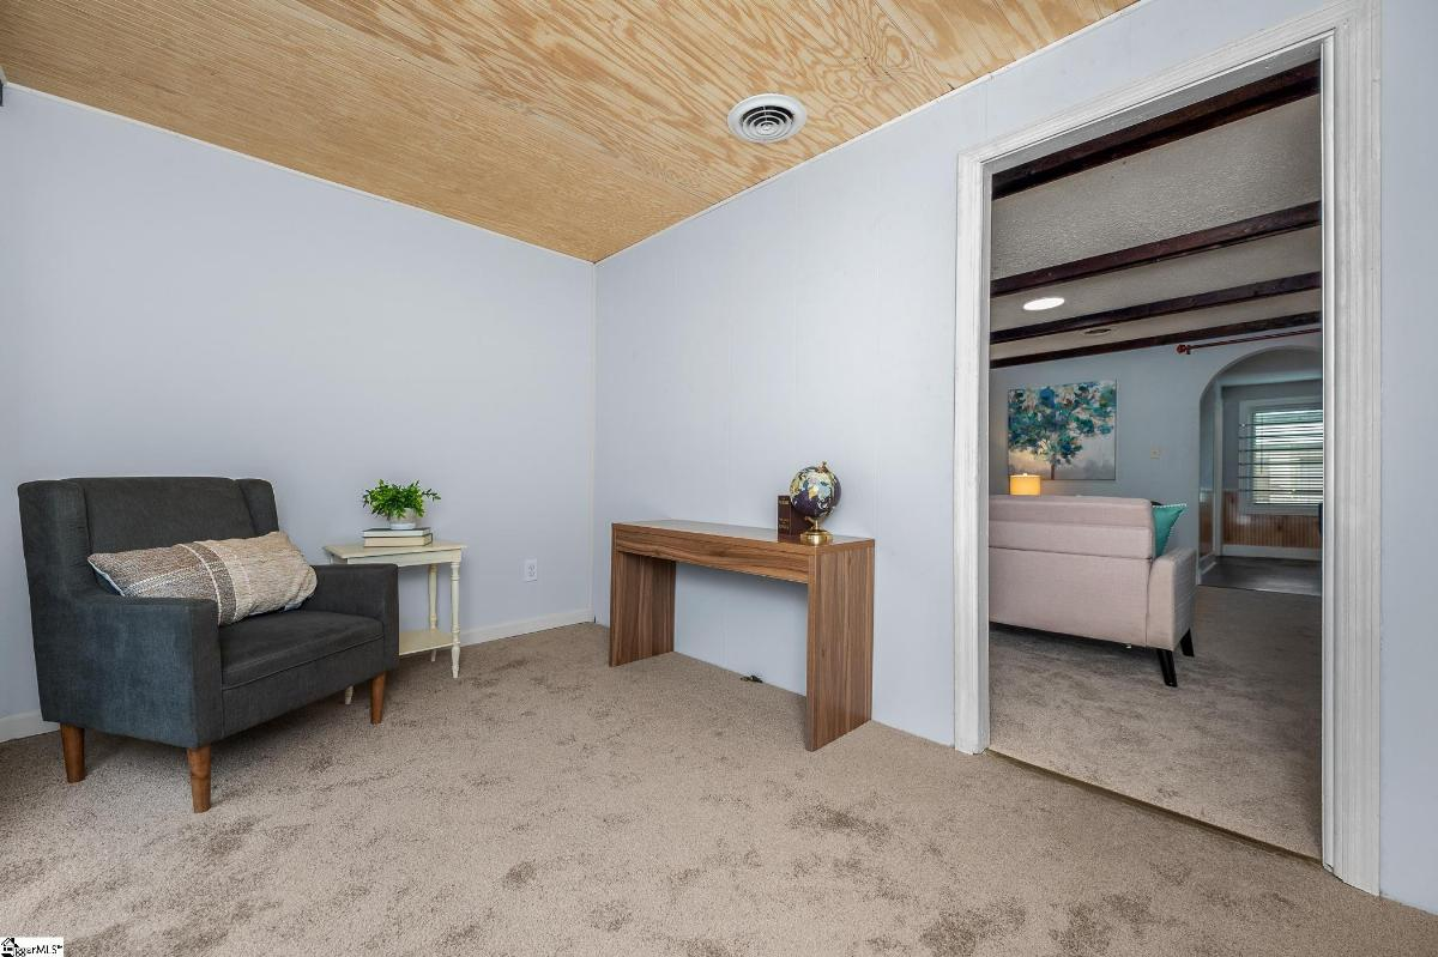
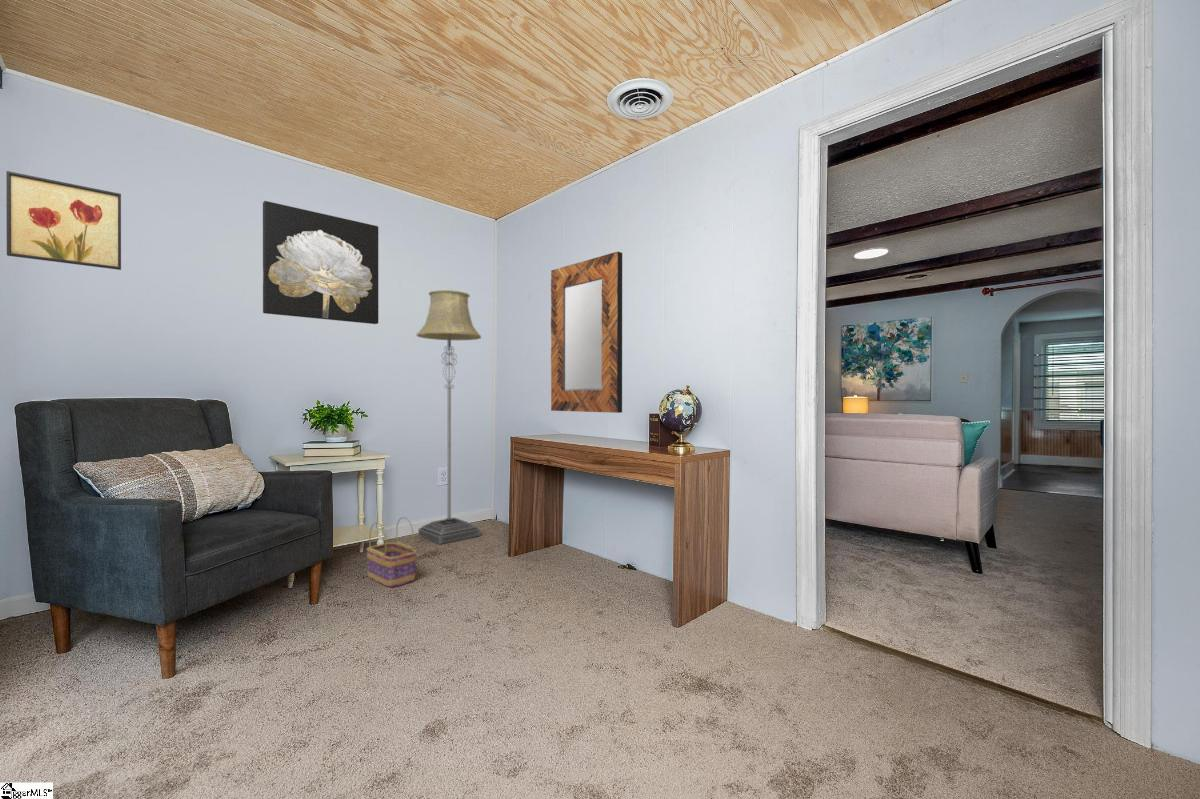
+ home mirror (584, 336)
+ basket (391, 549)
+ wall art (67, 223)
+ wall art (324, 267)
+ floor lamp (449, 414)
